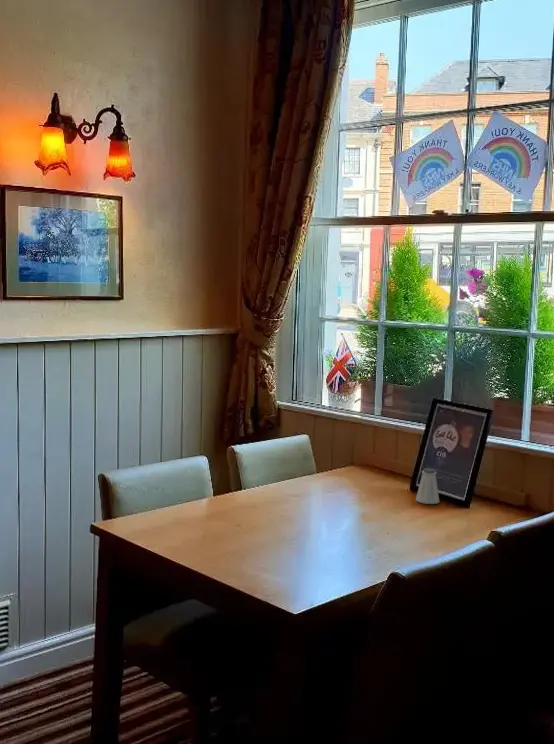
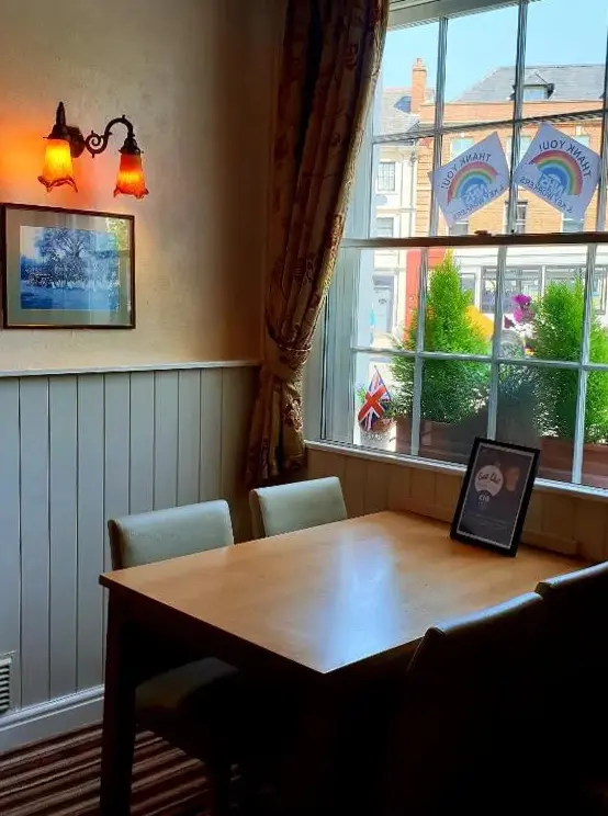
- saltshaker (428, 485)
